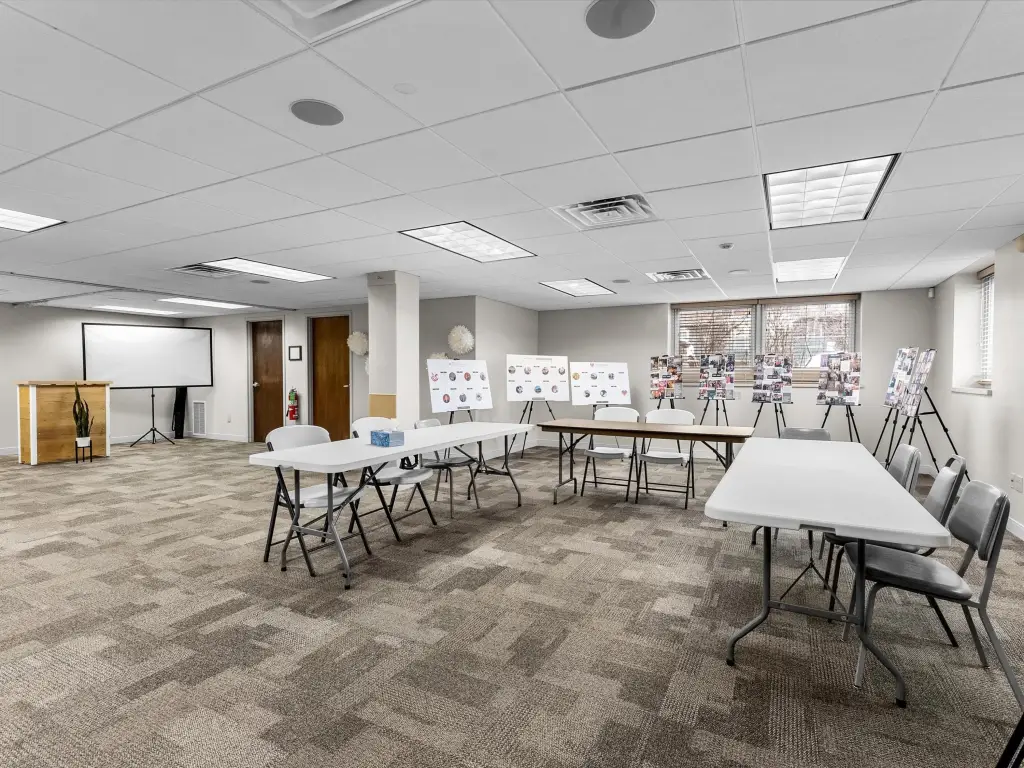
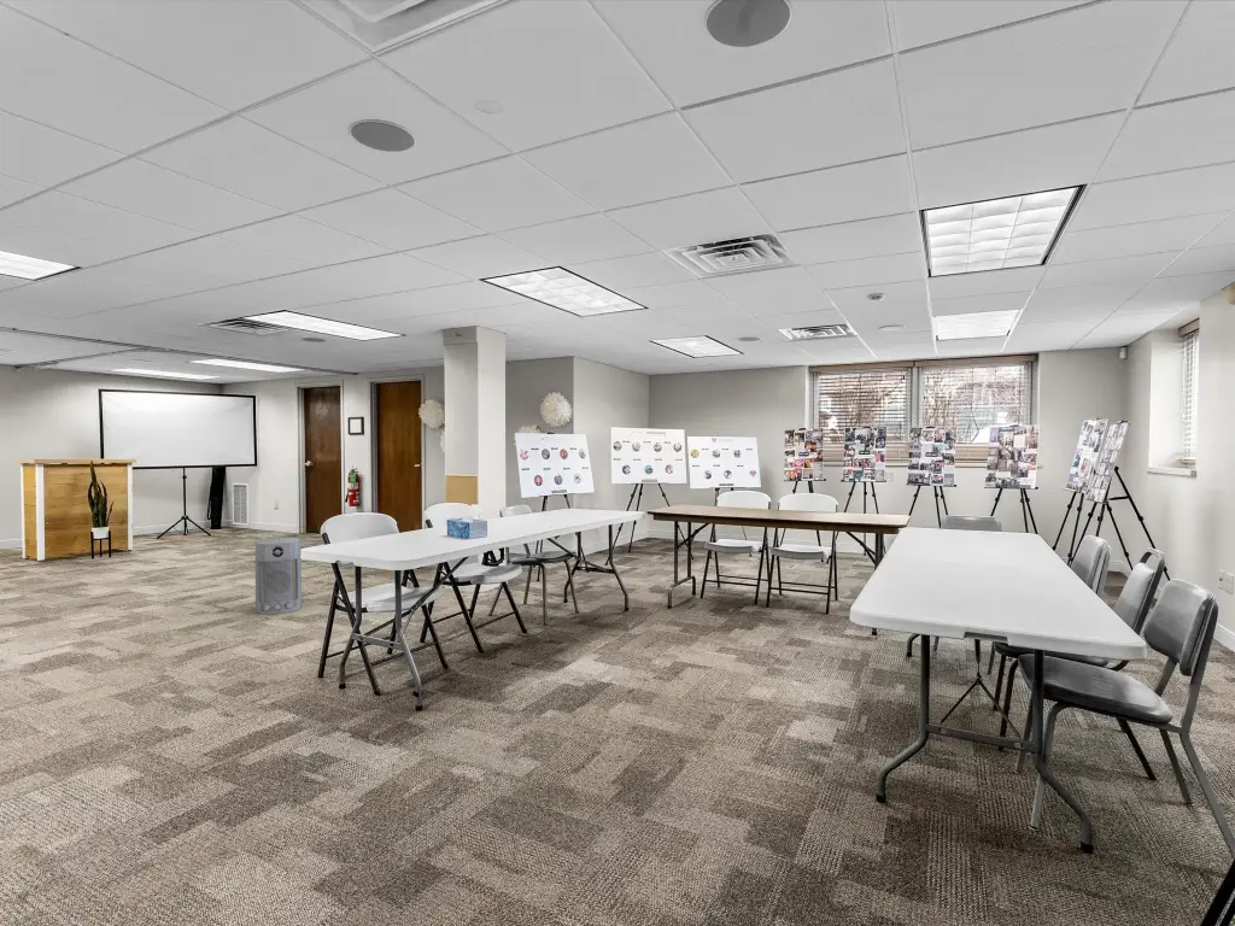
+ air purifier (277, 574)
